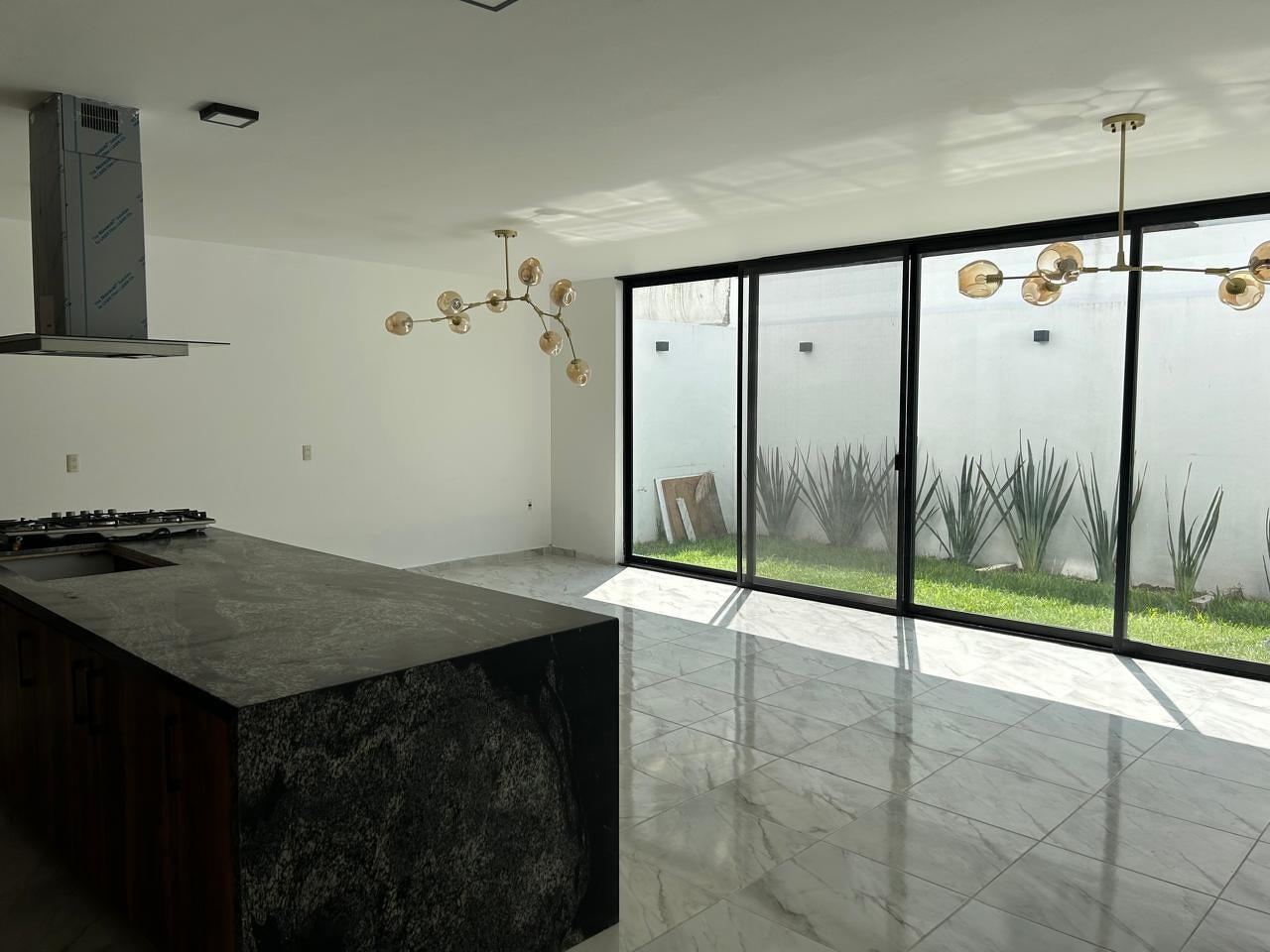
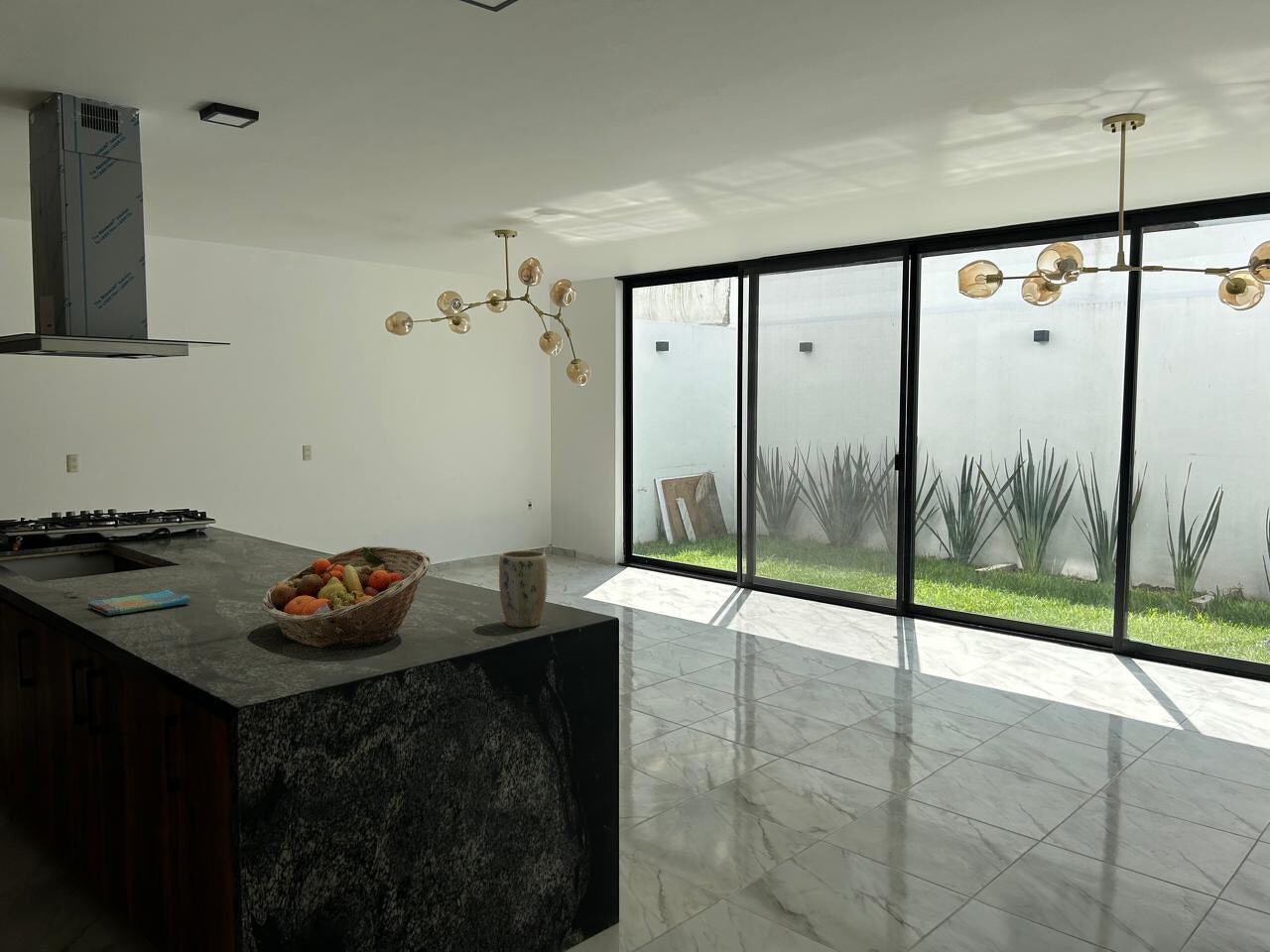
+ fruit basket (347, 594)
+ plant pot (523, 588)
+ dish towel (140, 601)
